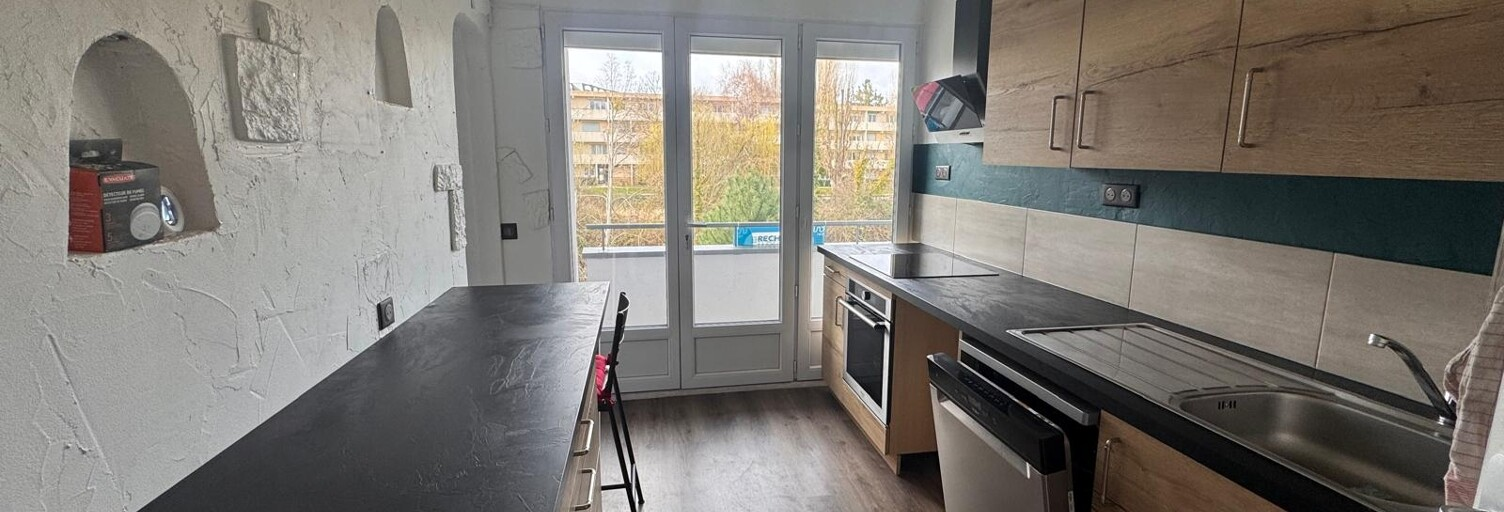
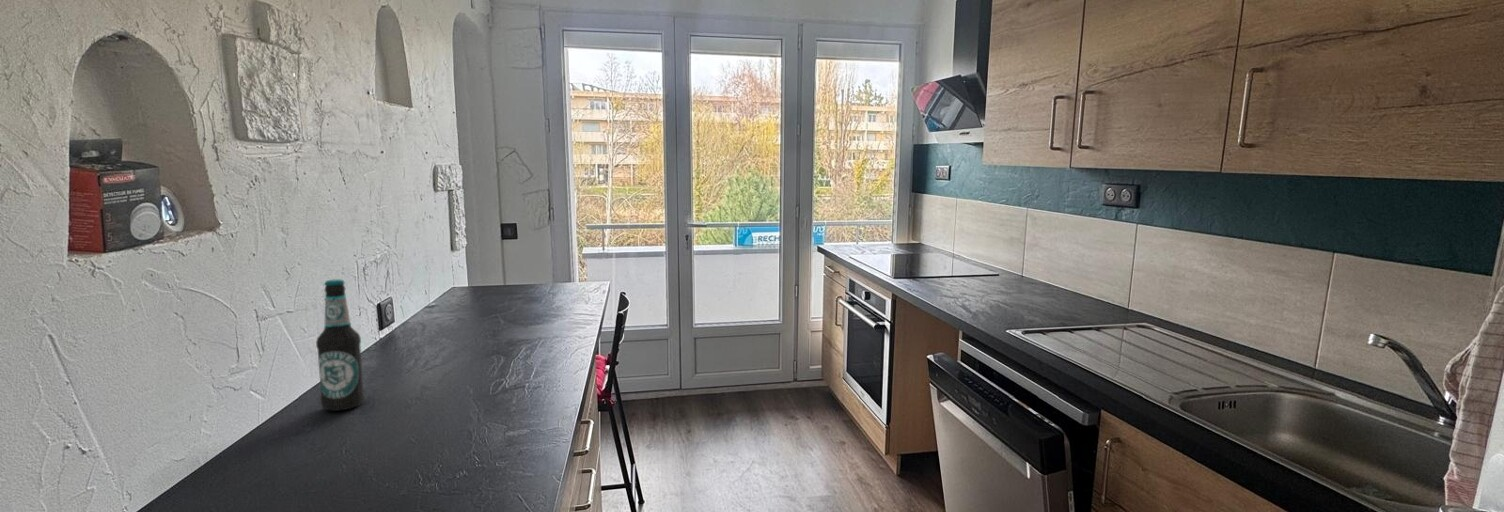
+ bottle (339, 344)
